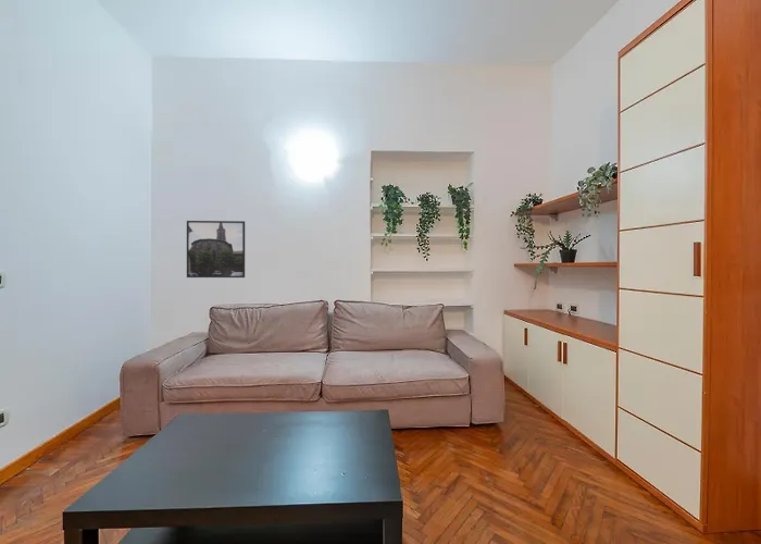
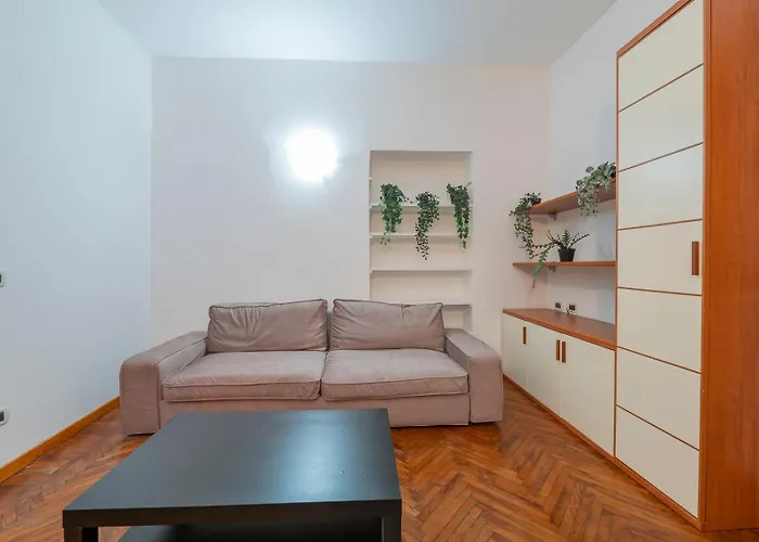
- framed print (215, 249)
